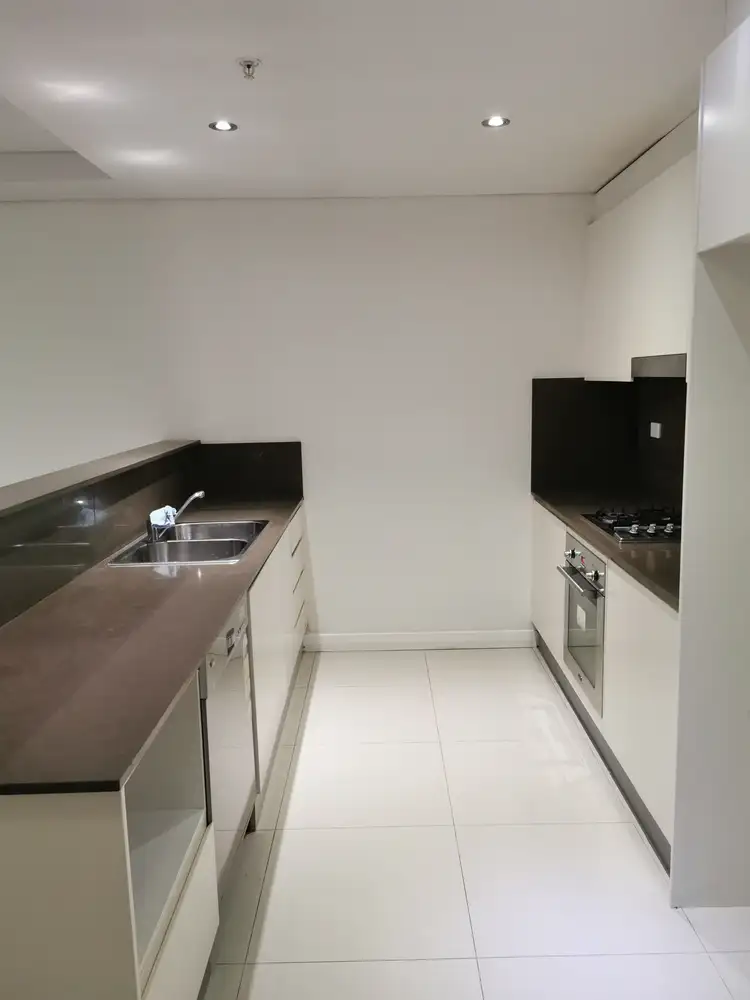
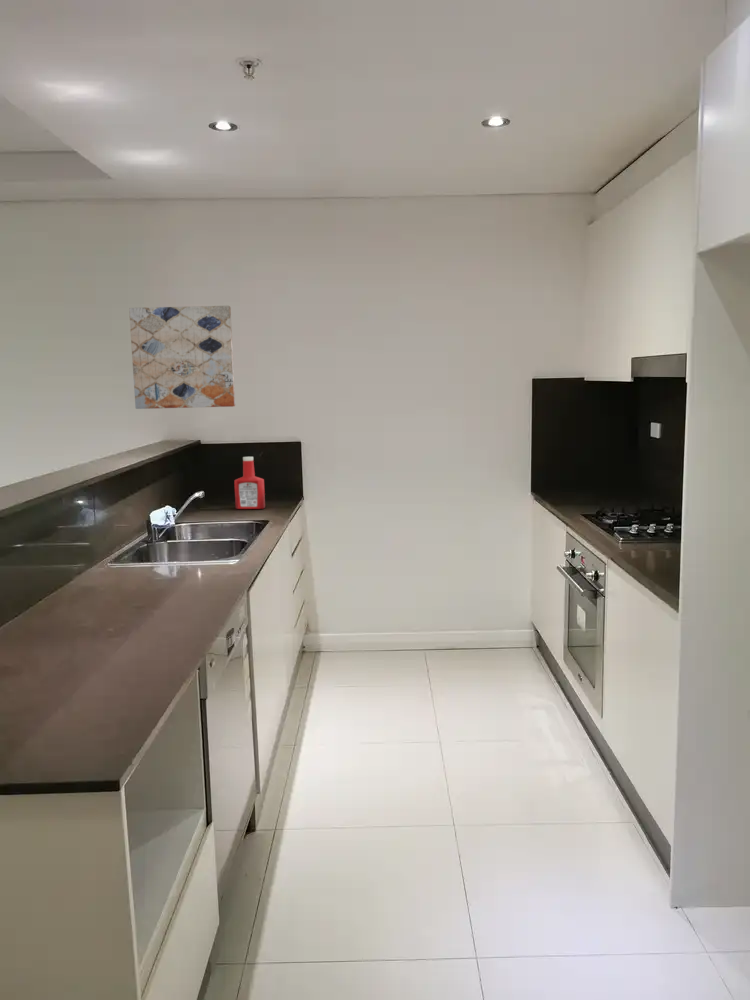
+ wall art (182, 357)
+ soap bottle (249, 482)
